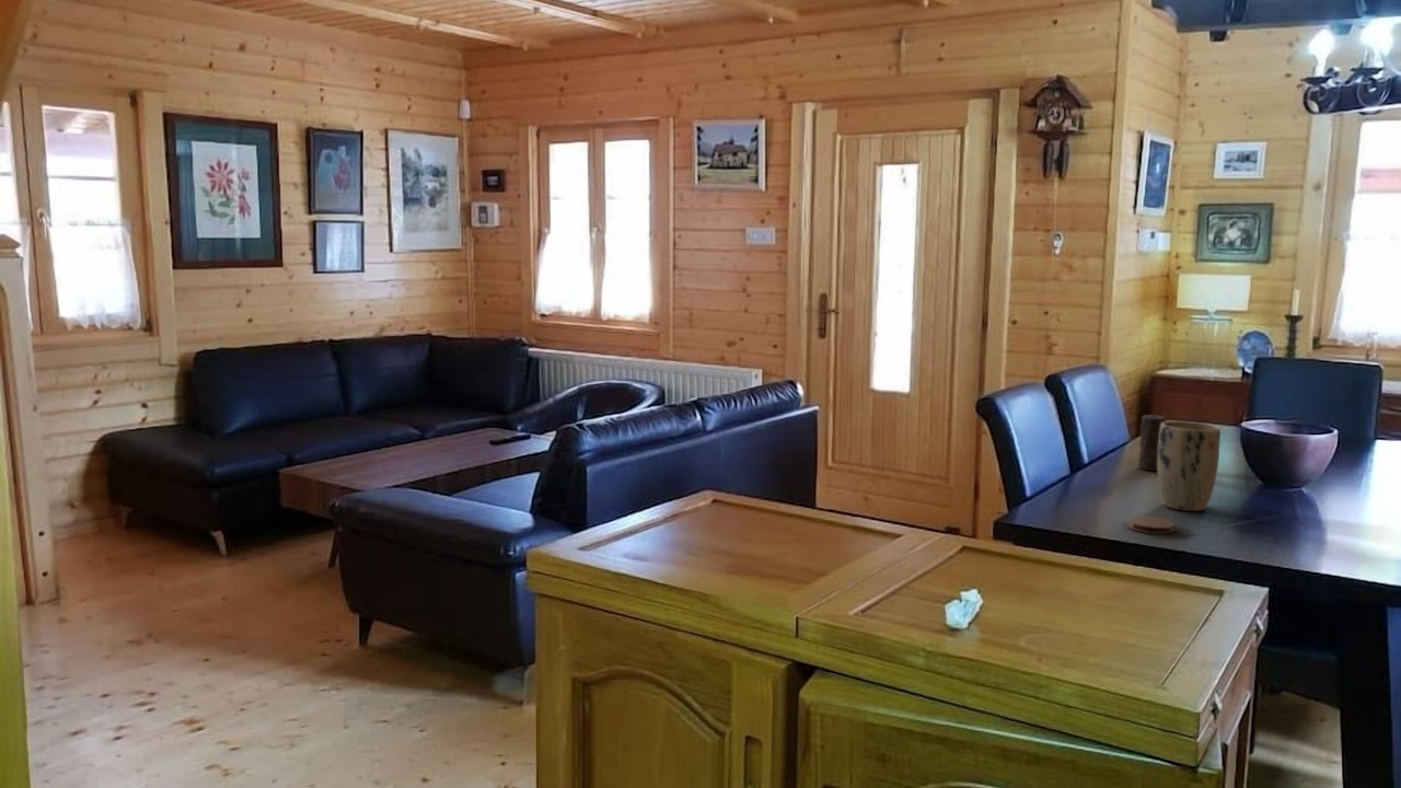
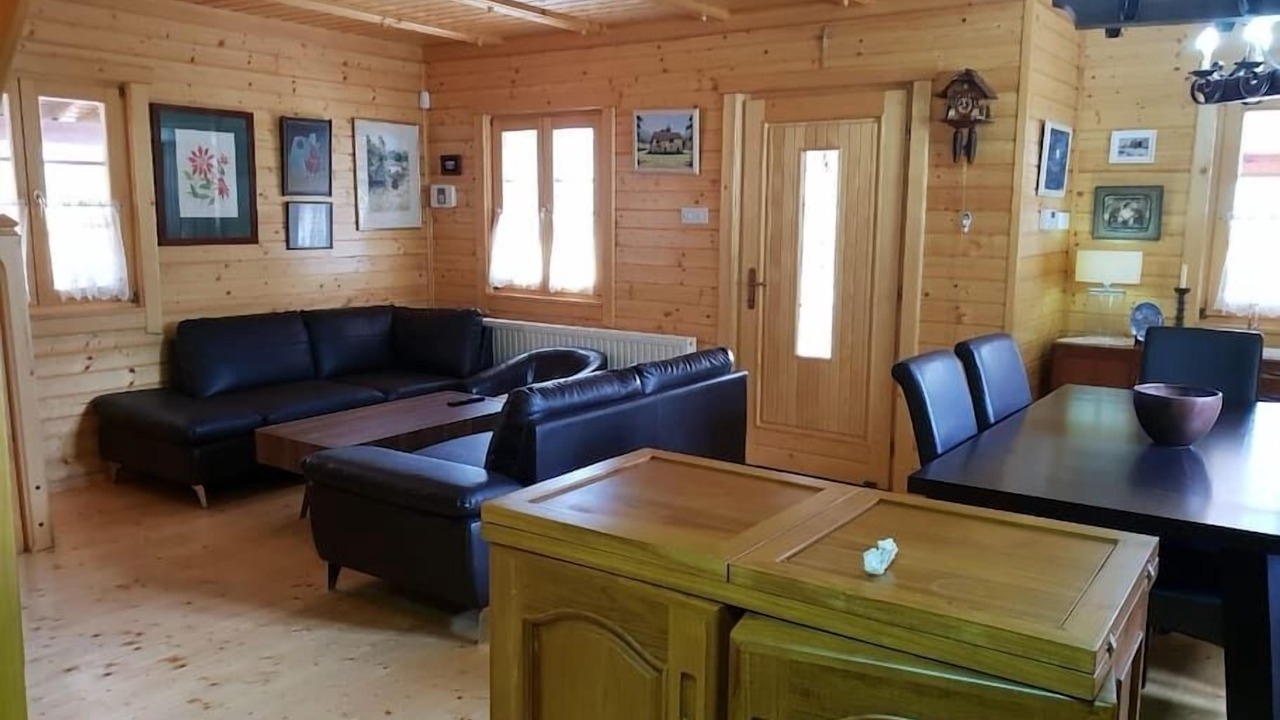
- plant pot (1186, 465)
- coaster (1149, 524)
- candle (1151, 442)
